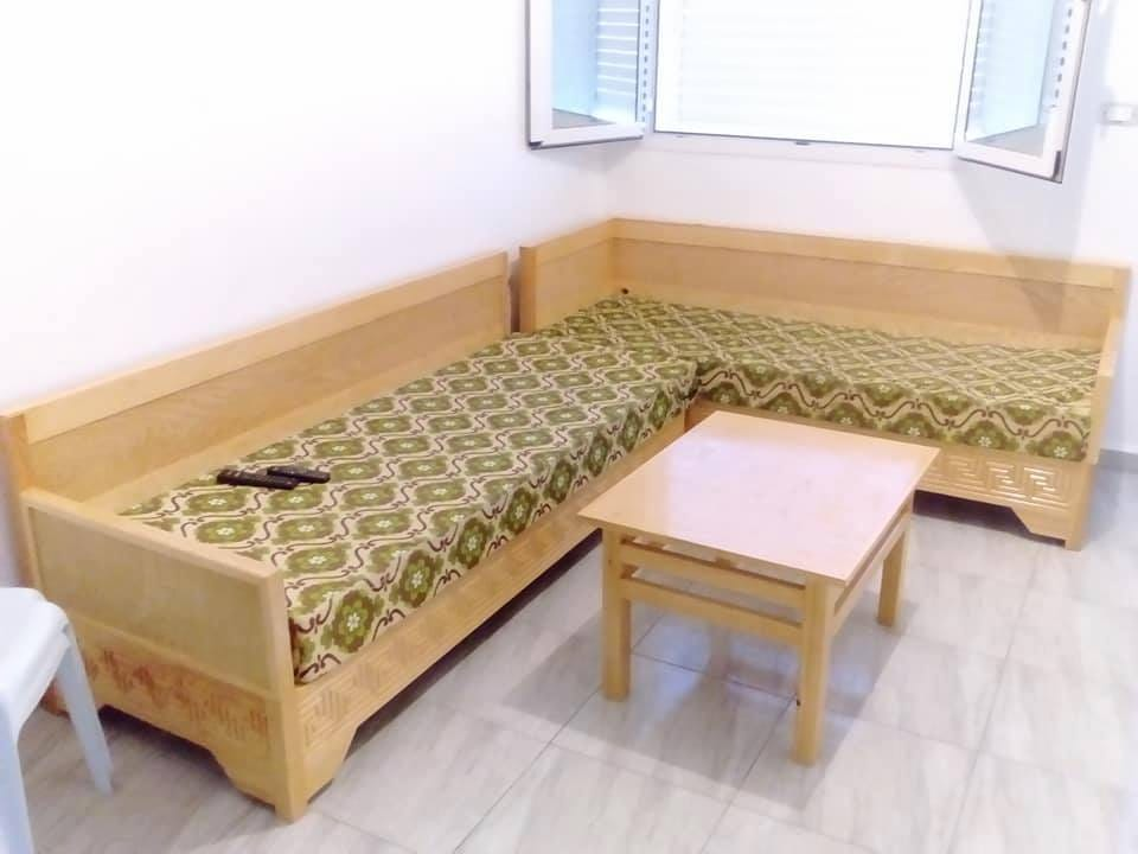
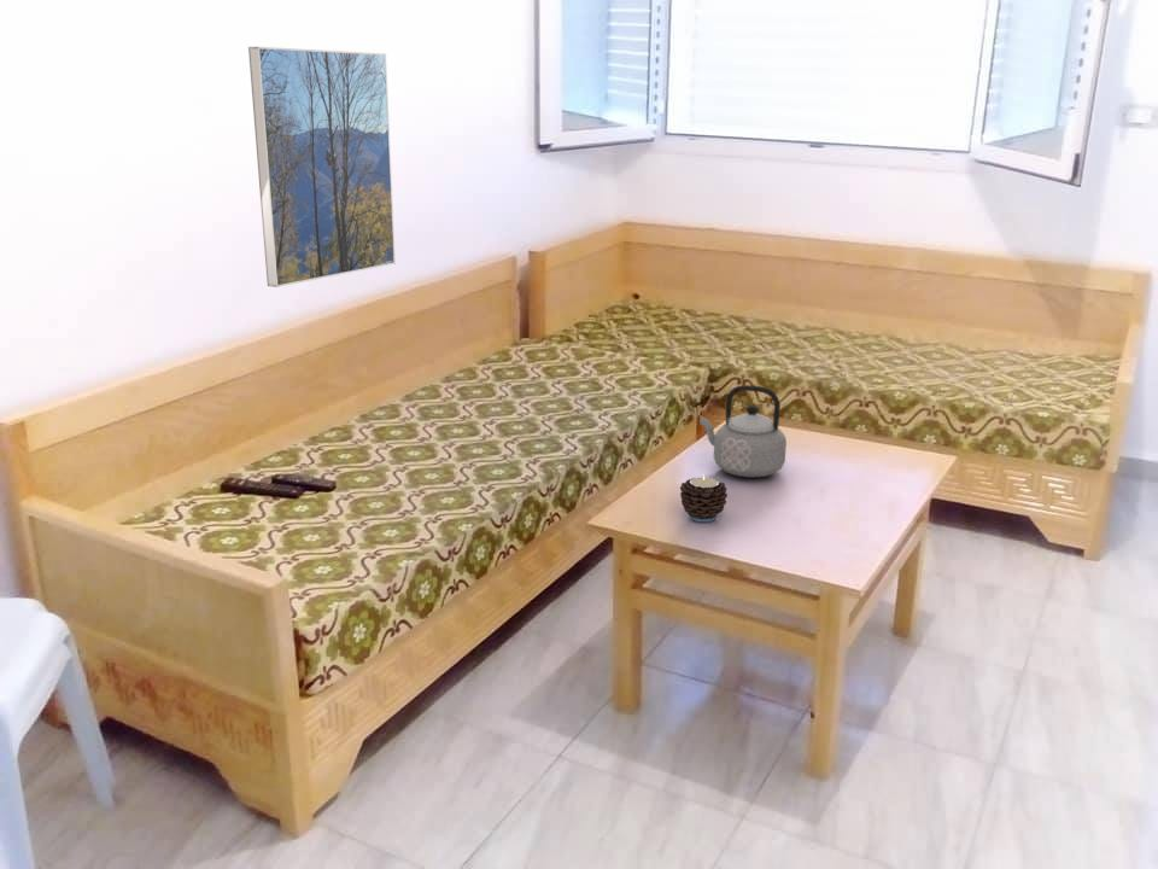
+ teapot (741, 427)
+ candle (703, 496)
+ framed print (328, 165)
